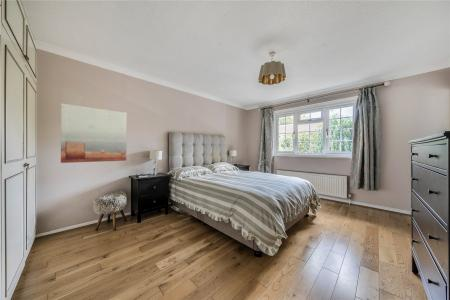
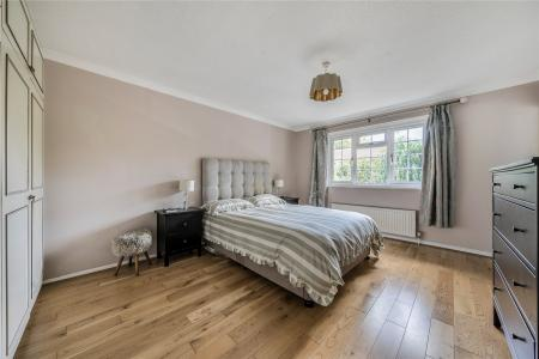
- wall art (97, 135)
